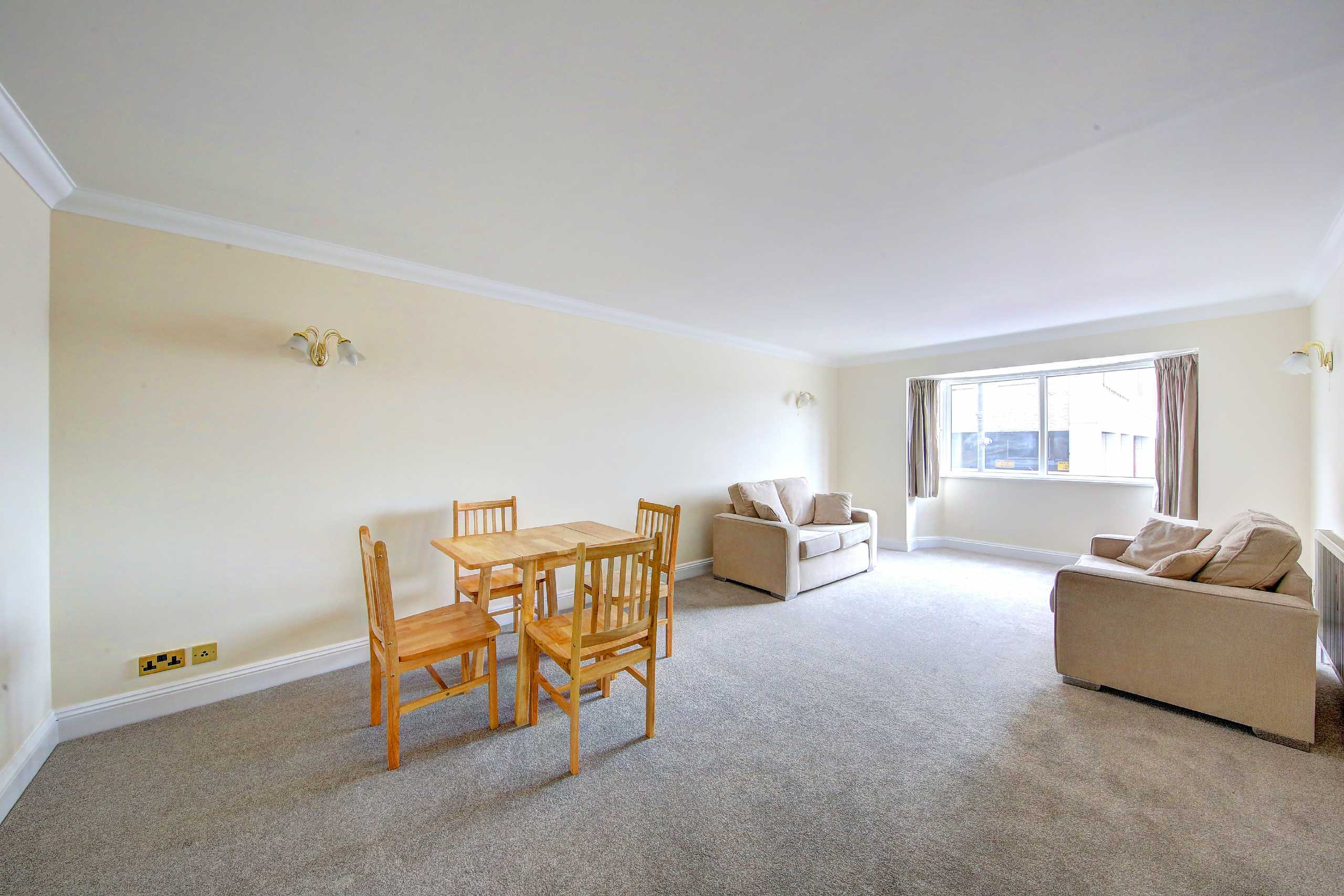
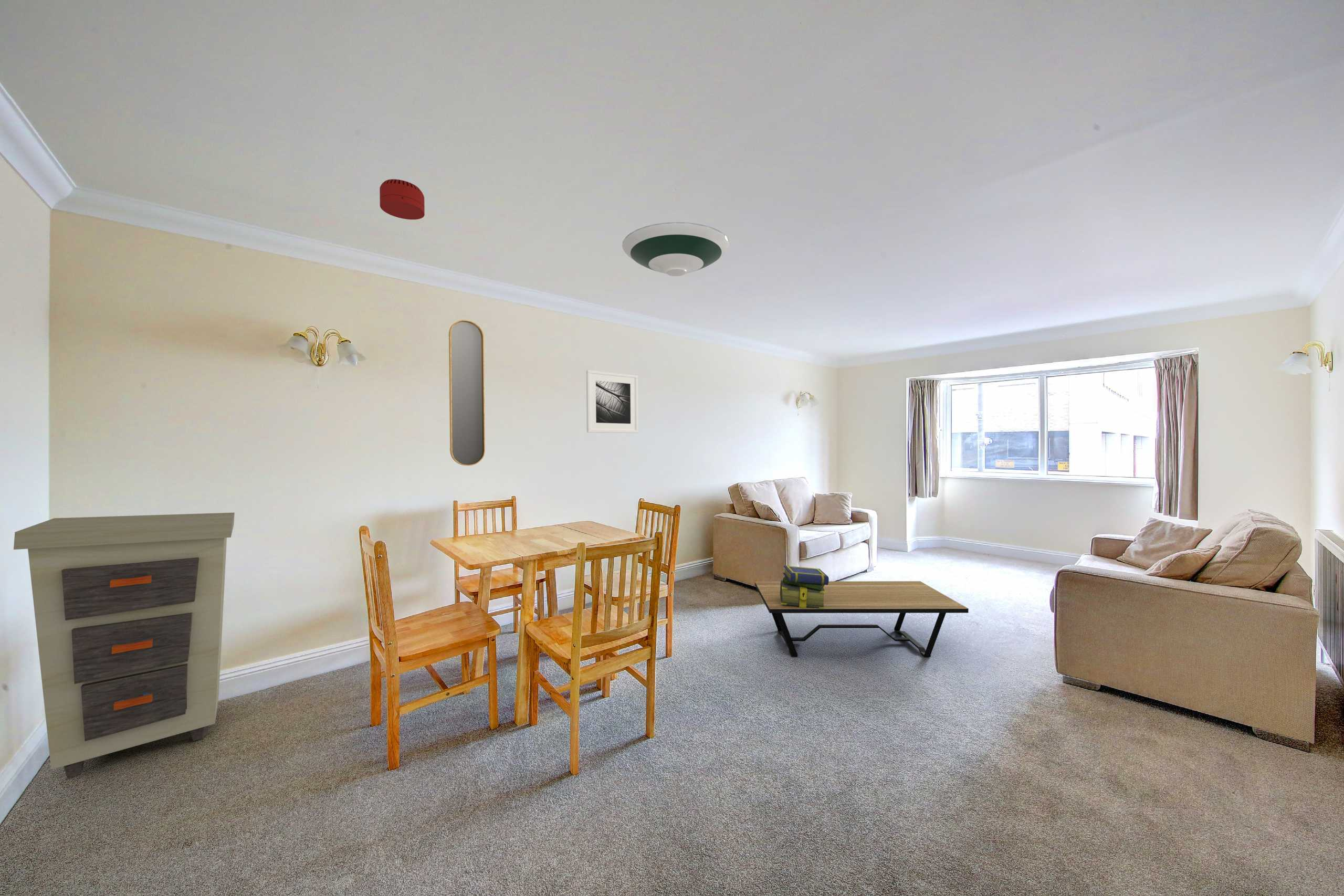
+ cabinet (144, 631)
+ stack of books (803, 586)
+ coffee table (852, 613)
+ home mirror (467, 393)
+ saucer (676, 260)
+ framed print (613, 403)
+ smoke detector (402, 199)
